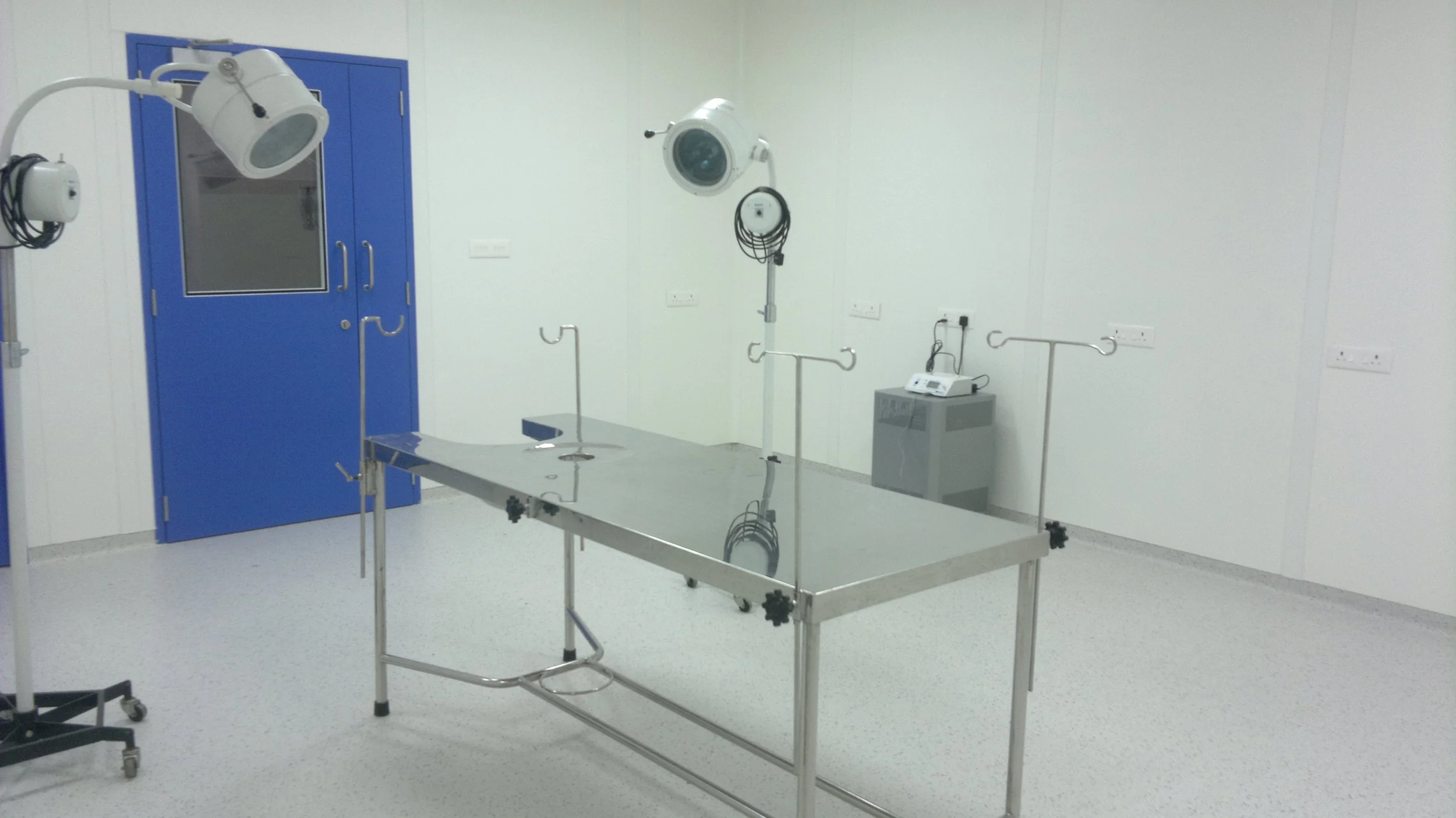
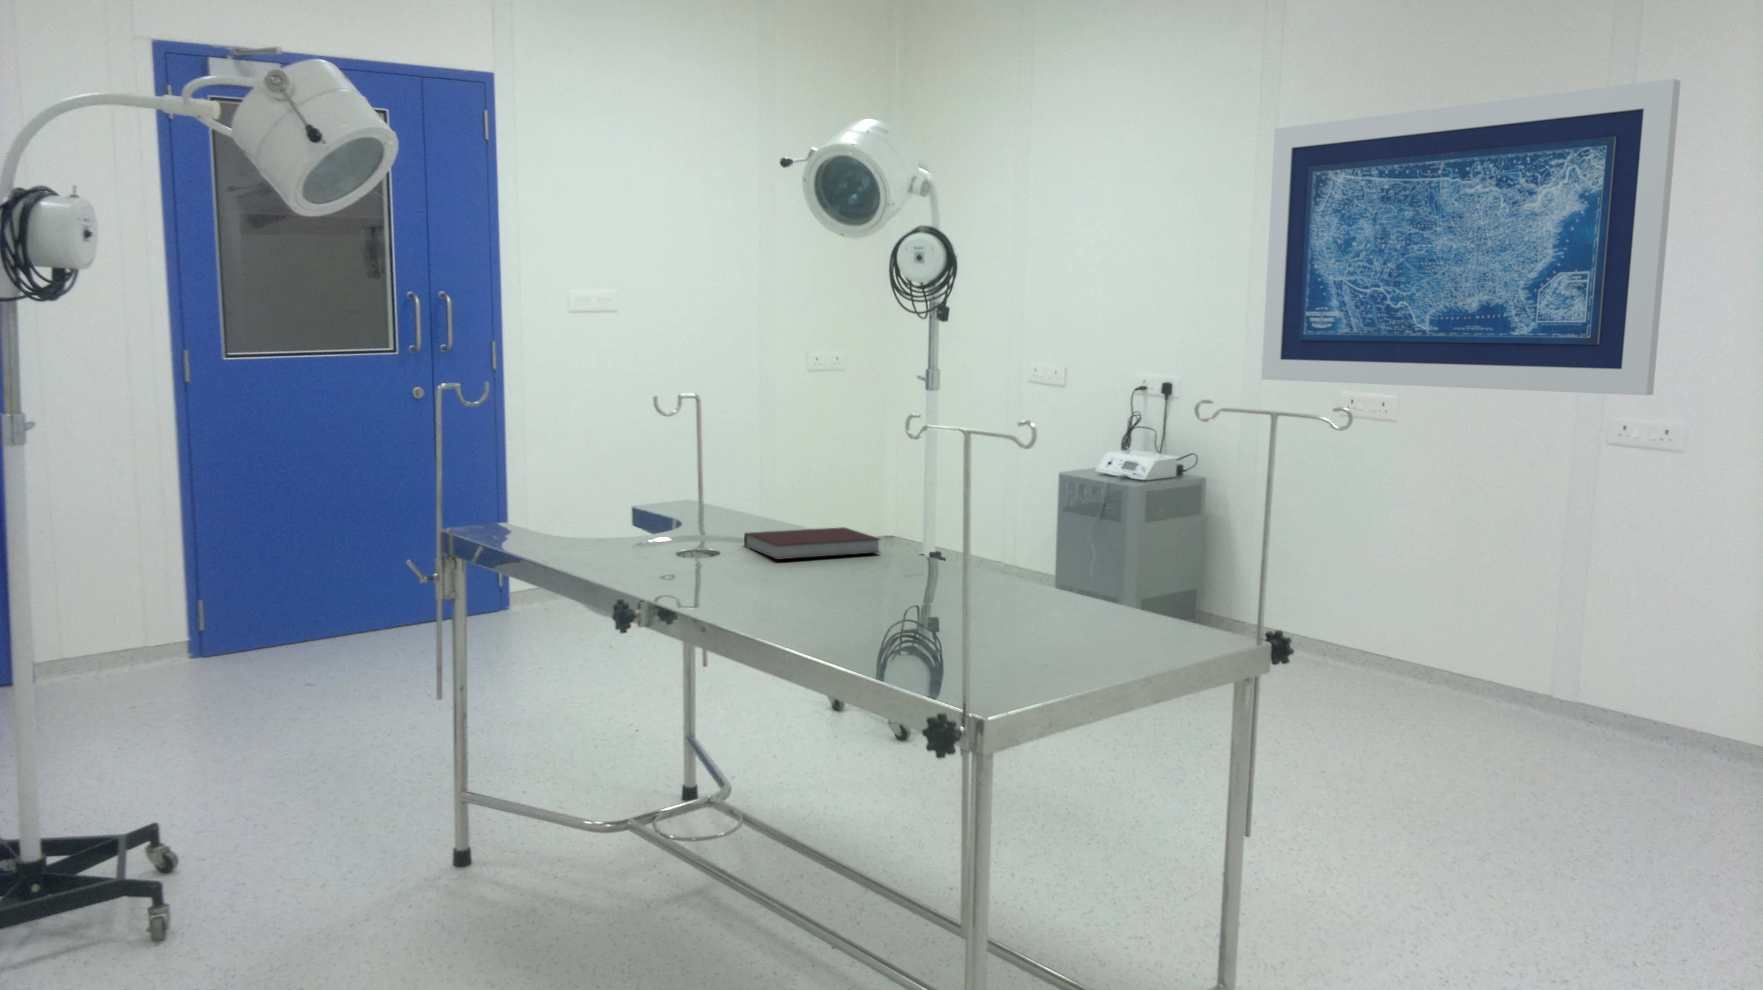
+ wall art (1445, 248)
+ notebook (811, 542)
